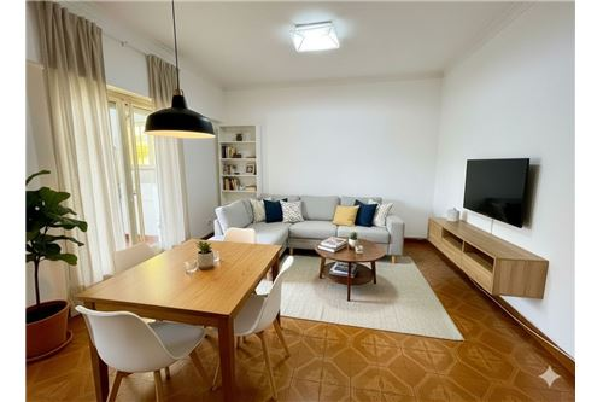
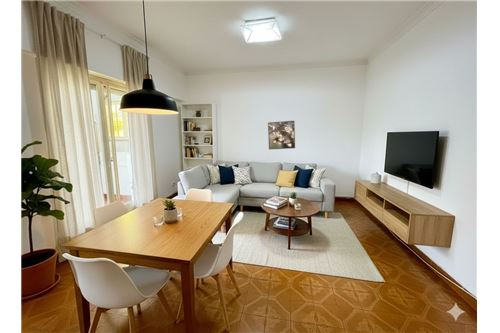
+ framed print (281, 135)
